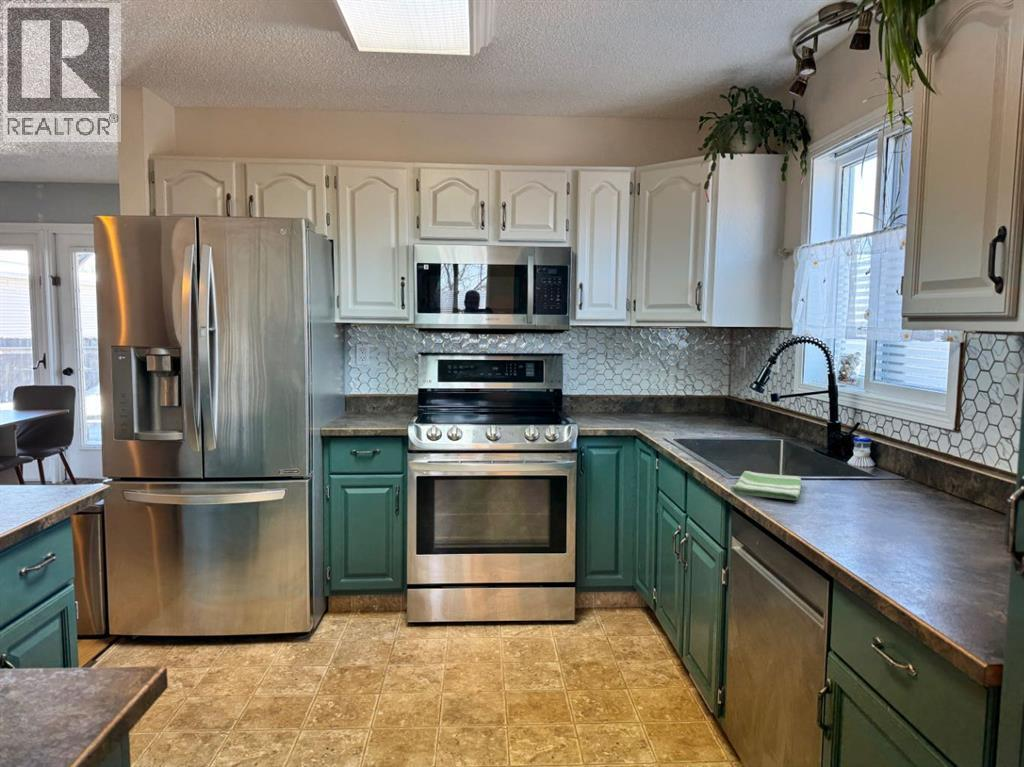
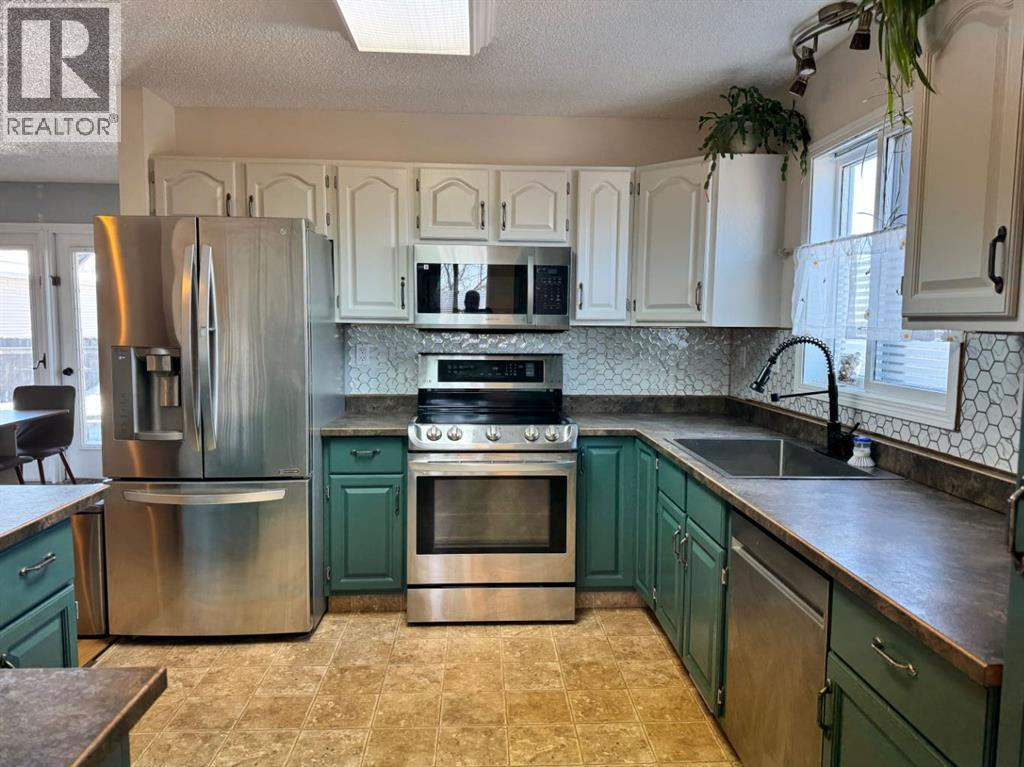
- dish towel (767, 484)
